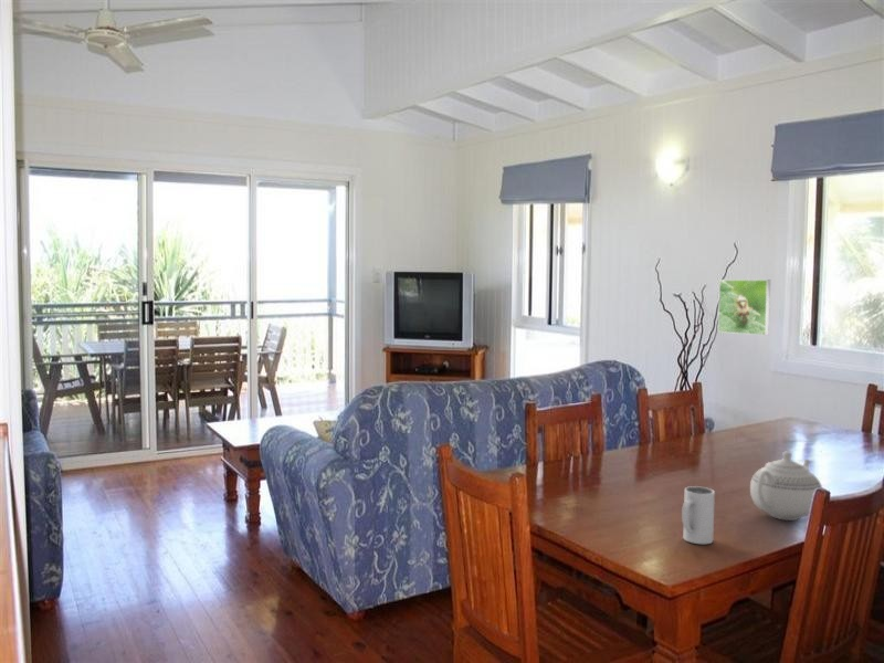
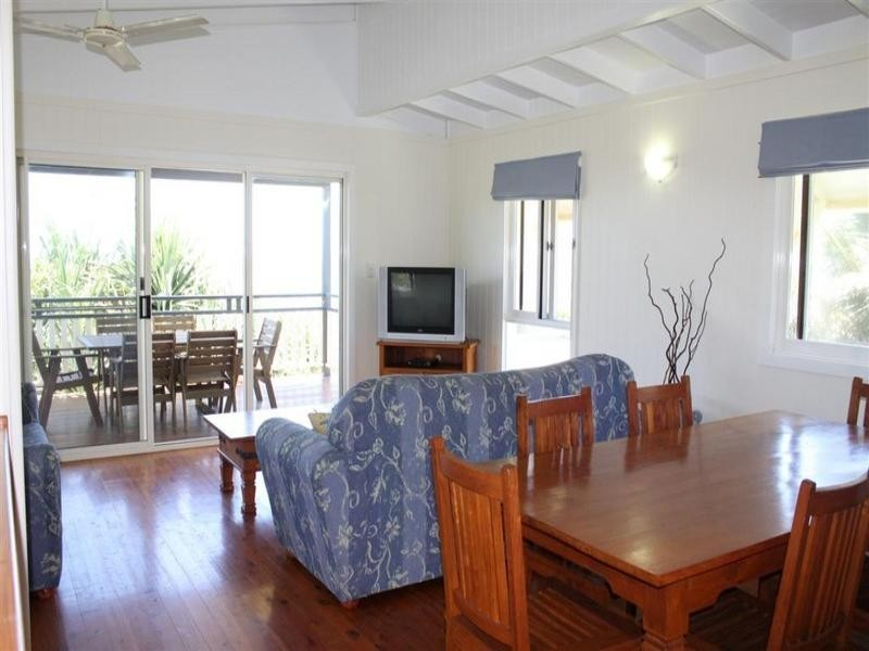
- mug (695, 516)
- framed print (743, 306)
- teapot (785, 484)
